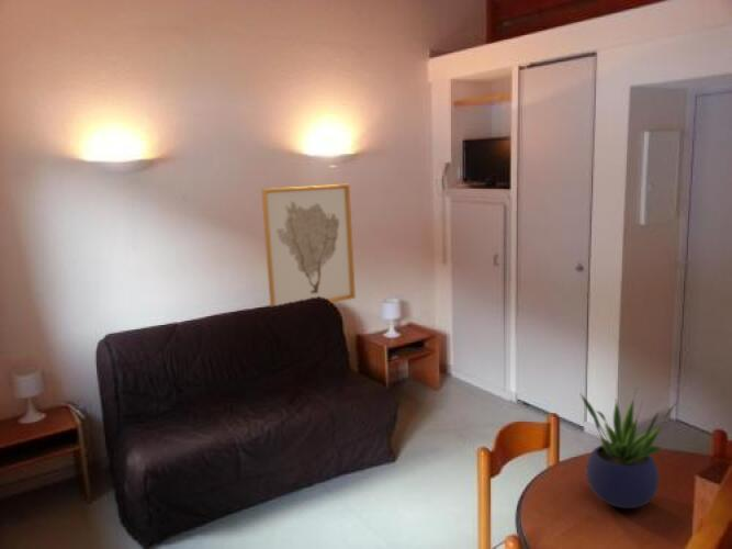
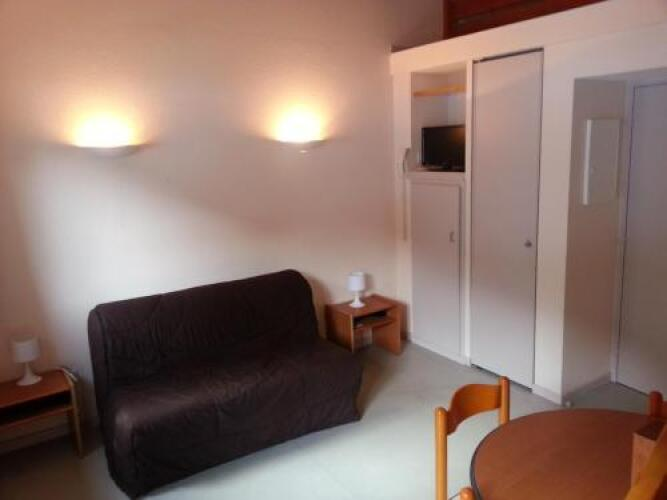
- wall art (311, 246)
- potted plant (629, 450)
